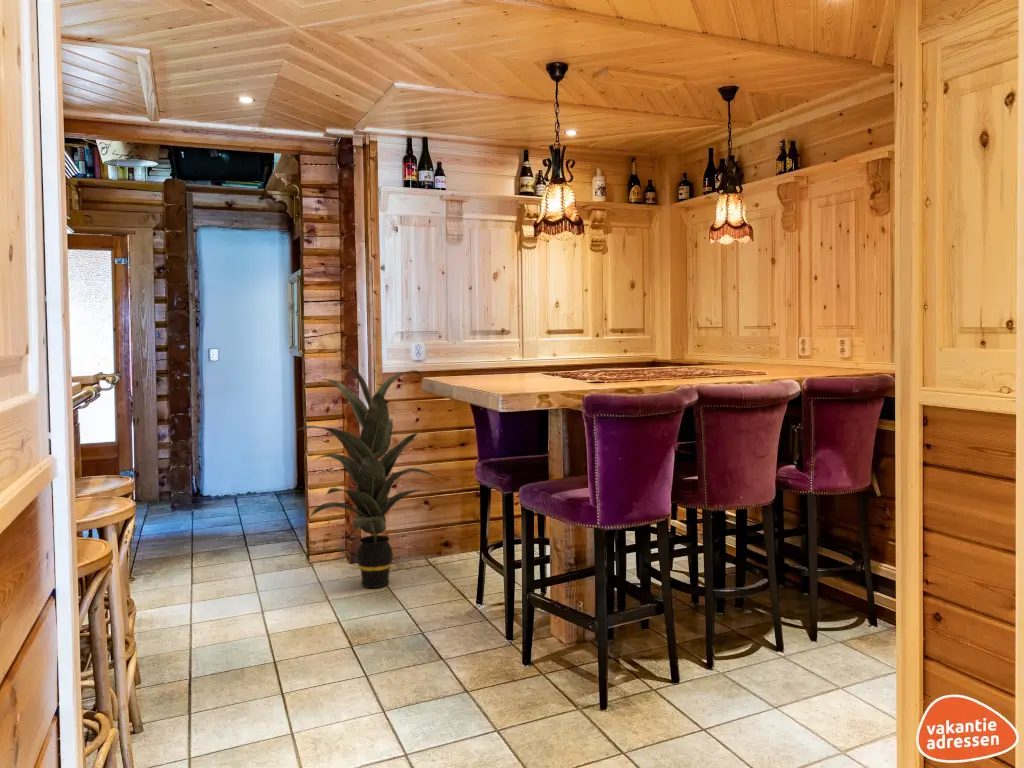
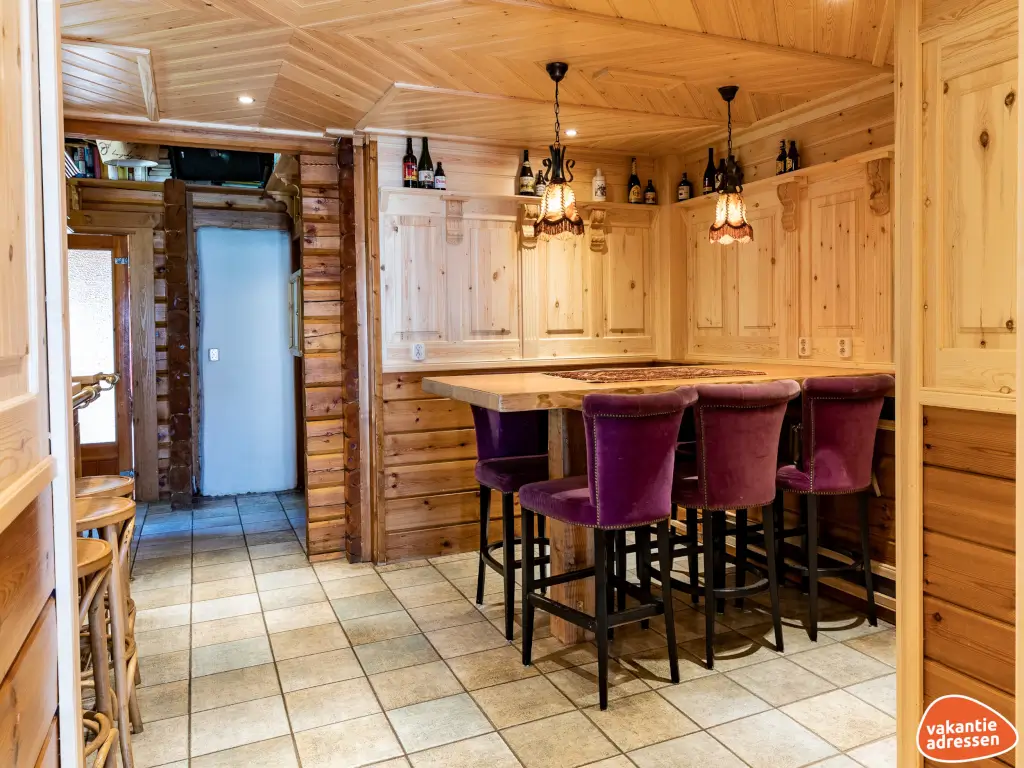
- indoor plant (364, 472)
